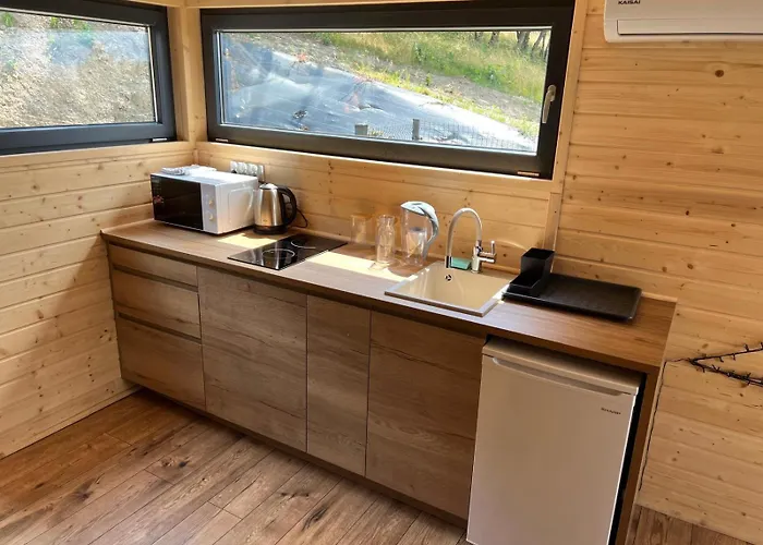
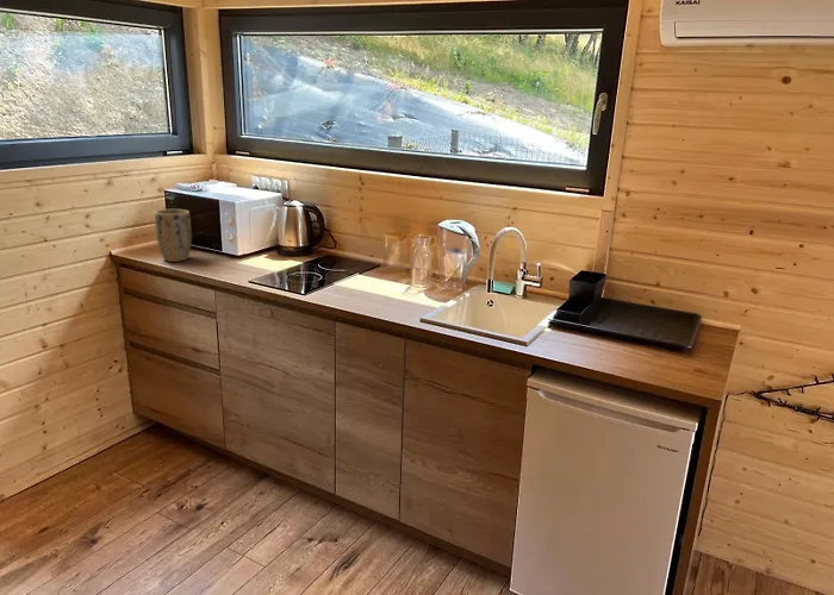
+ plant pot (173, 234)
